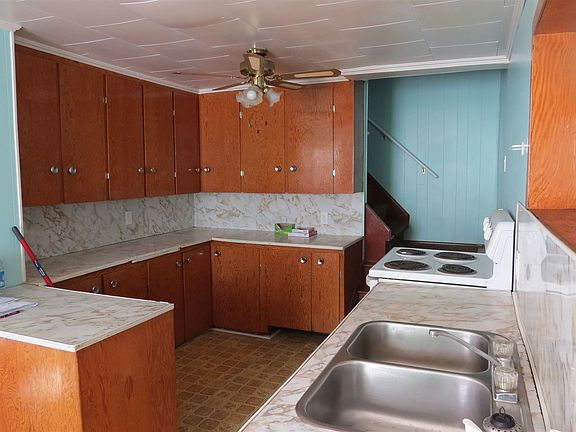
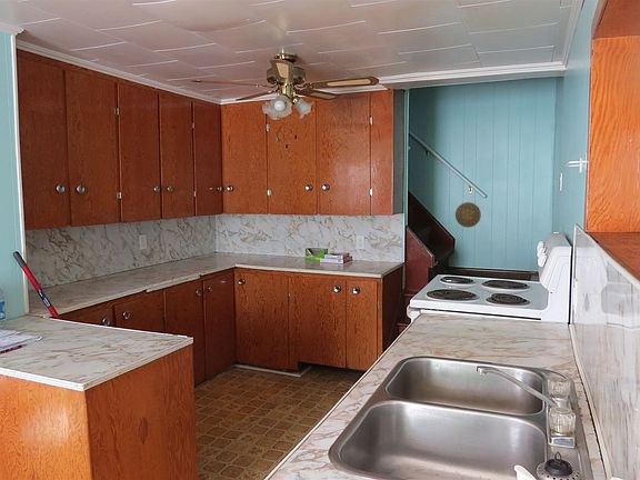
+ decorative plate (468, 214)
